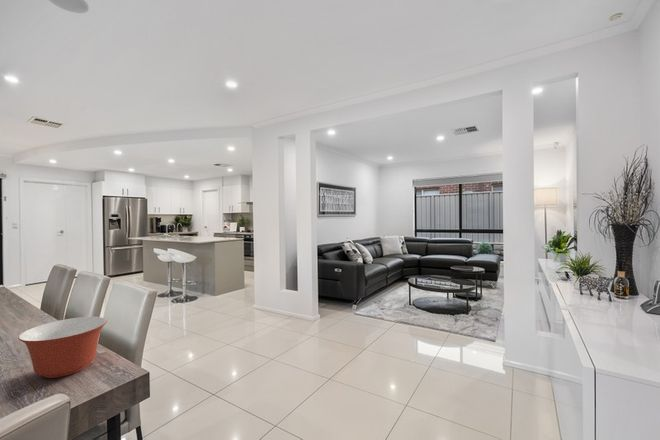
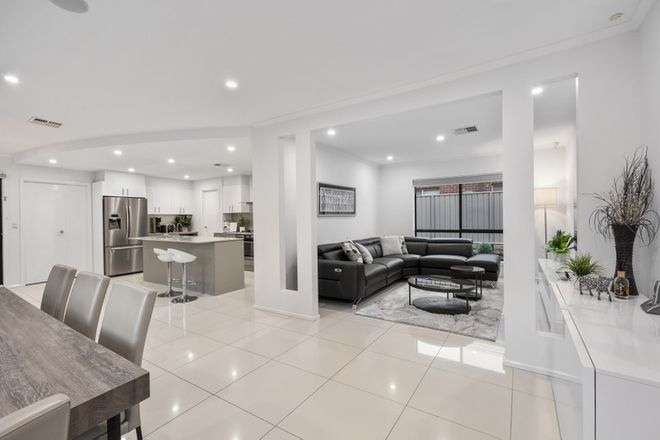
- mixing bowl (66, 348)
